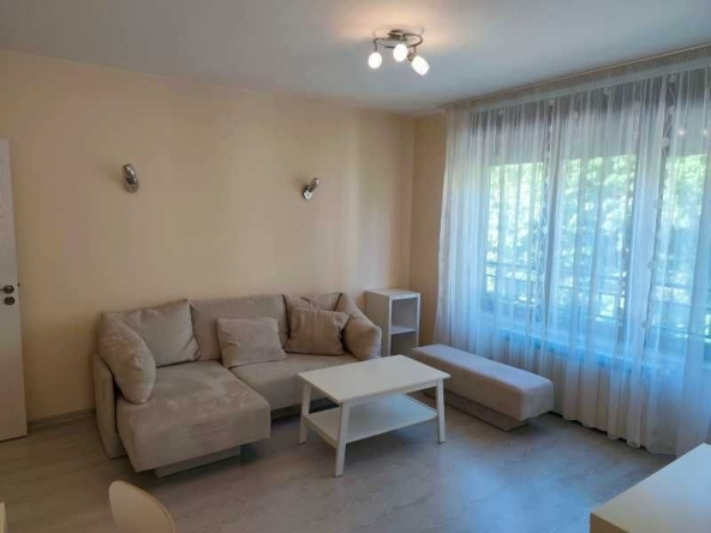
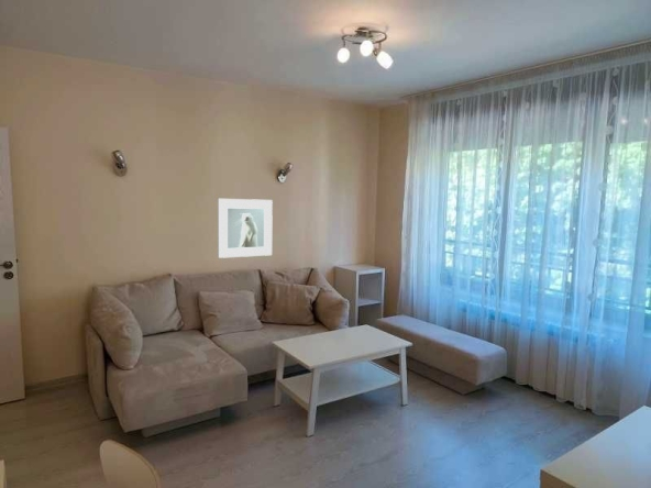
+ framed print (245, 228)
